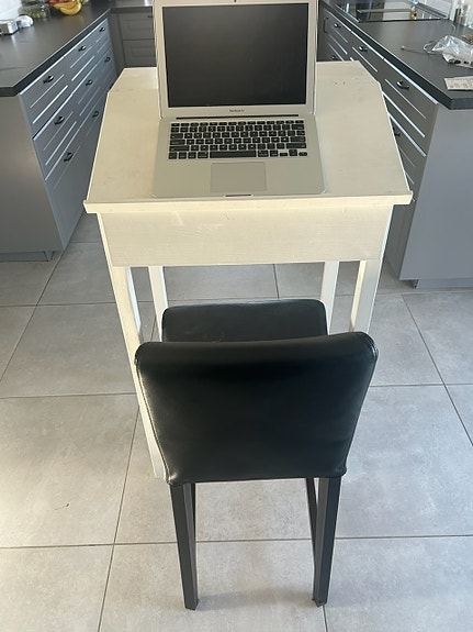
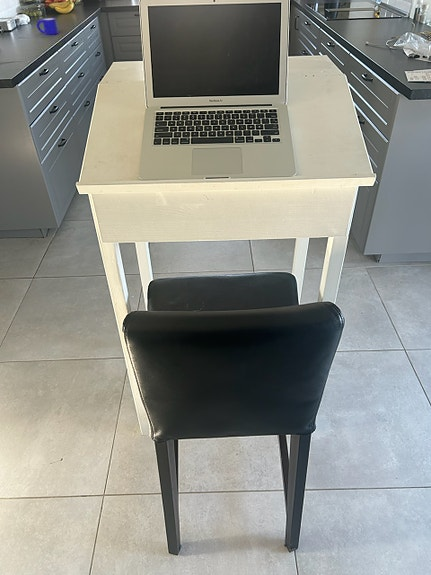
+ mug (46, 26)
